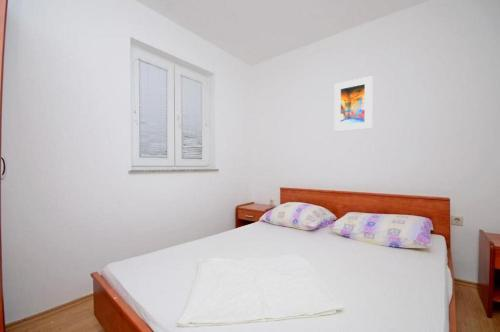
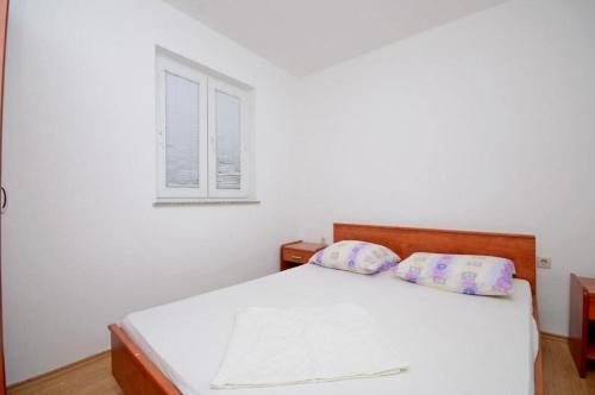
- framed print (352, 105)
